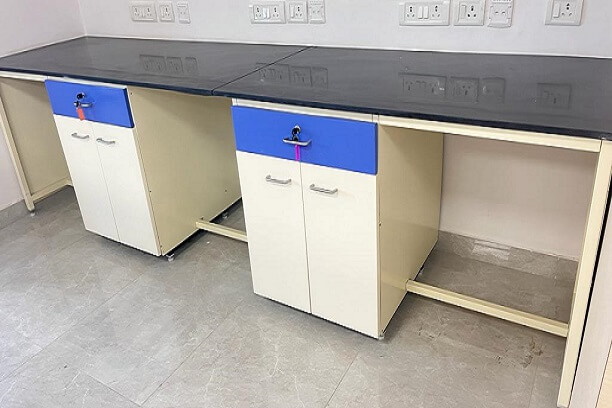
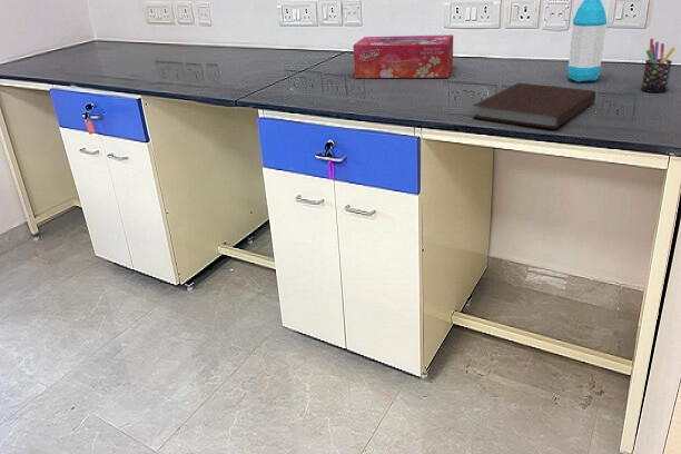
+ pen holder (654, 65)
+ notebook (535, 103)
+ water bottle (588, 33)
+ tissue box (404, 56)
